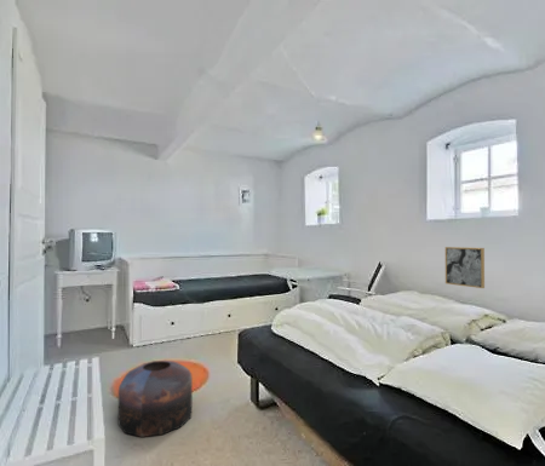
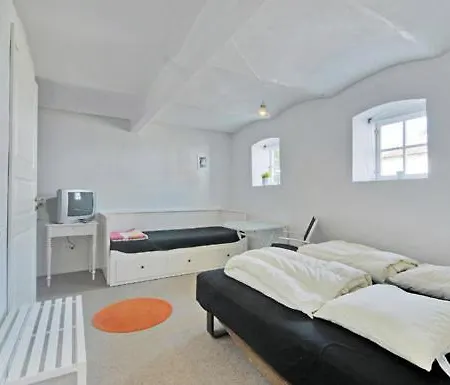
- wall art (464, 266)
- pouf (156, 391)
